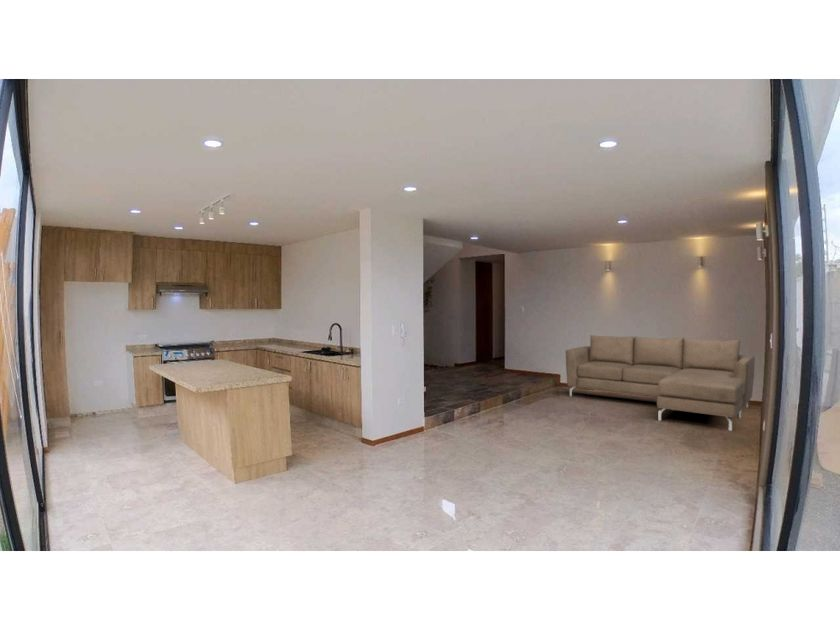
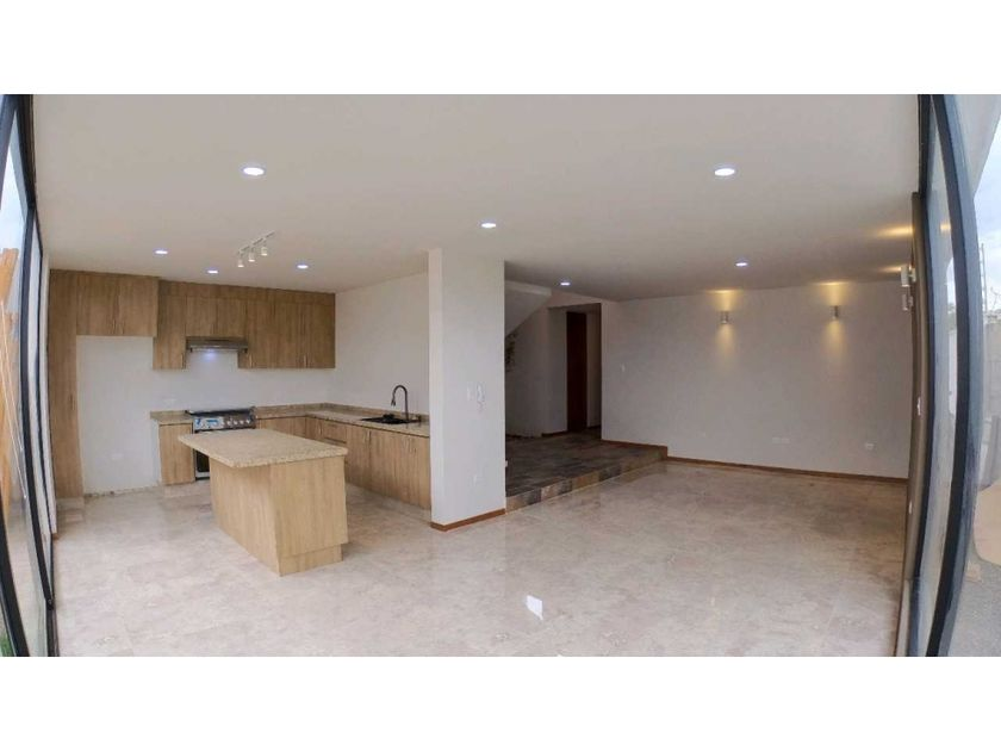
- sofa (646, 372)
